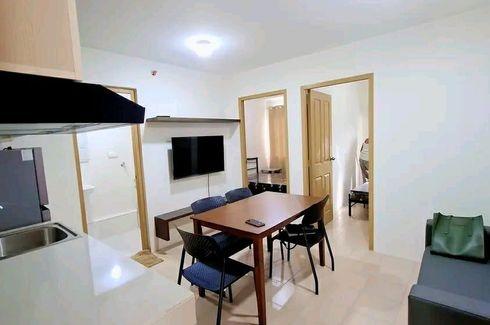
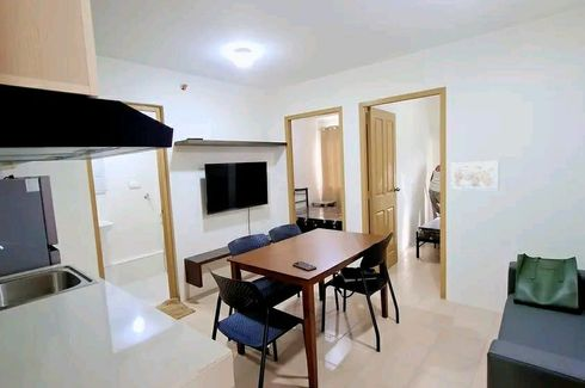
+ wall art (474, 175)
